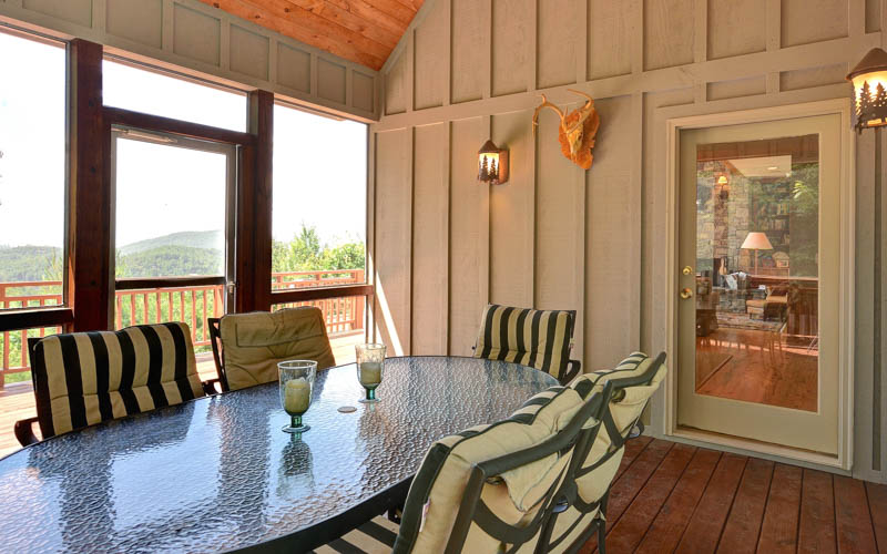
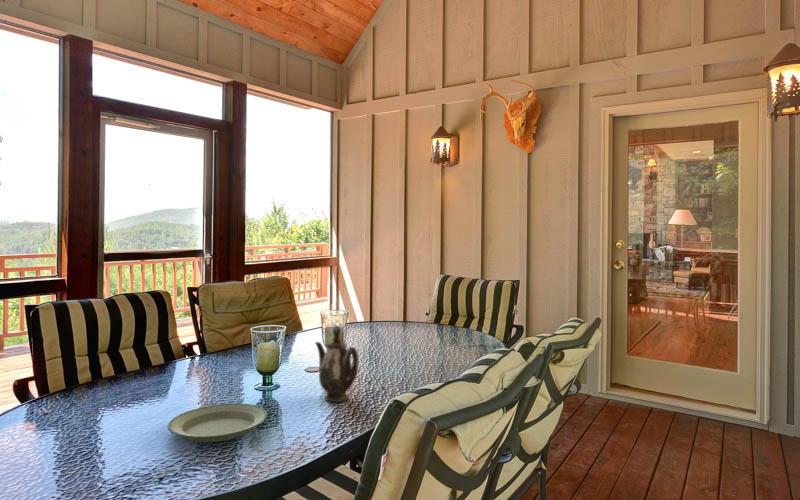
+ teapot (335, 362)
+ plate (219, 423)
